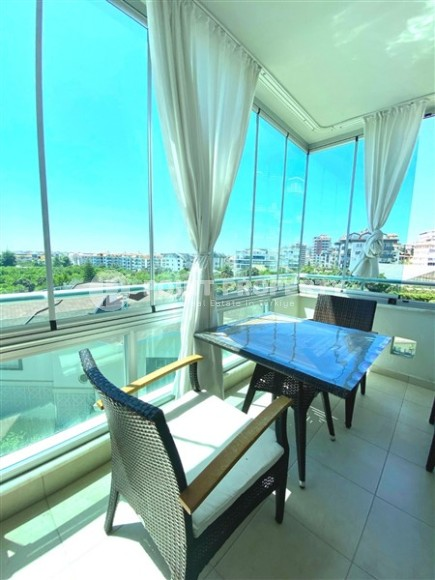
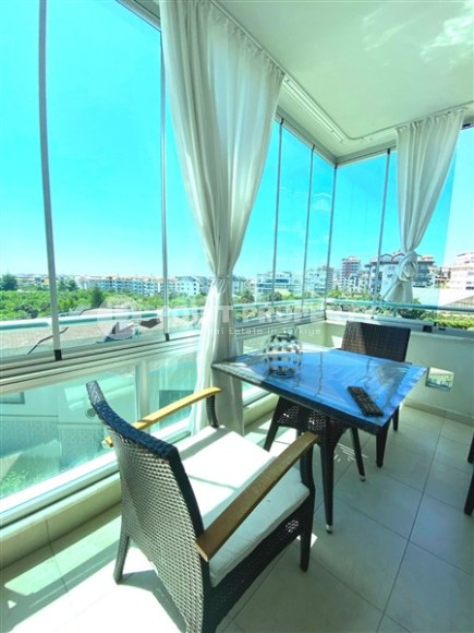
+ decorative ball (281, 350)
+ remote control (363, 398)
